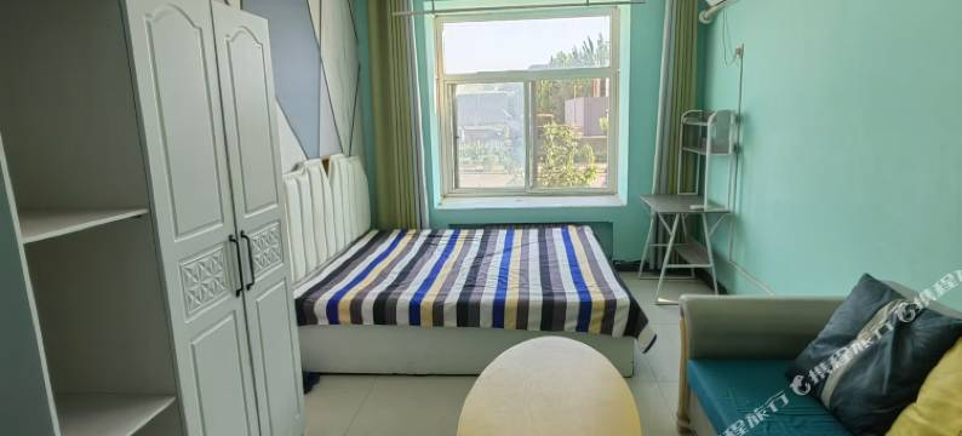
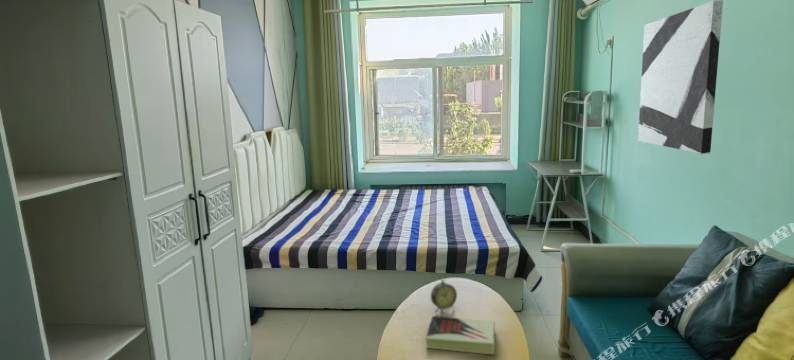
+ alarm clock (443, 291)
+ wall art (673, 82)
+ book (461, 334)
